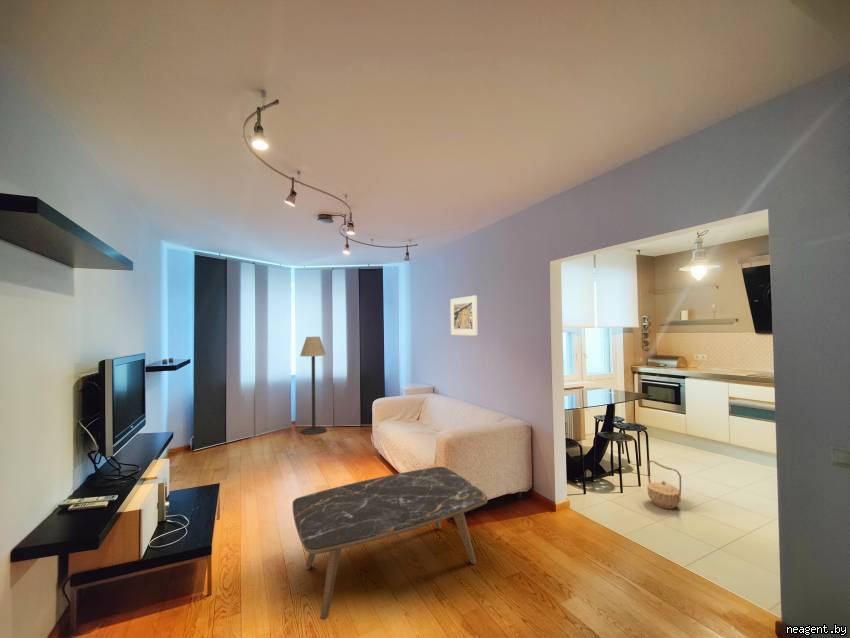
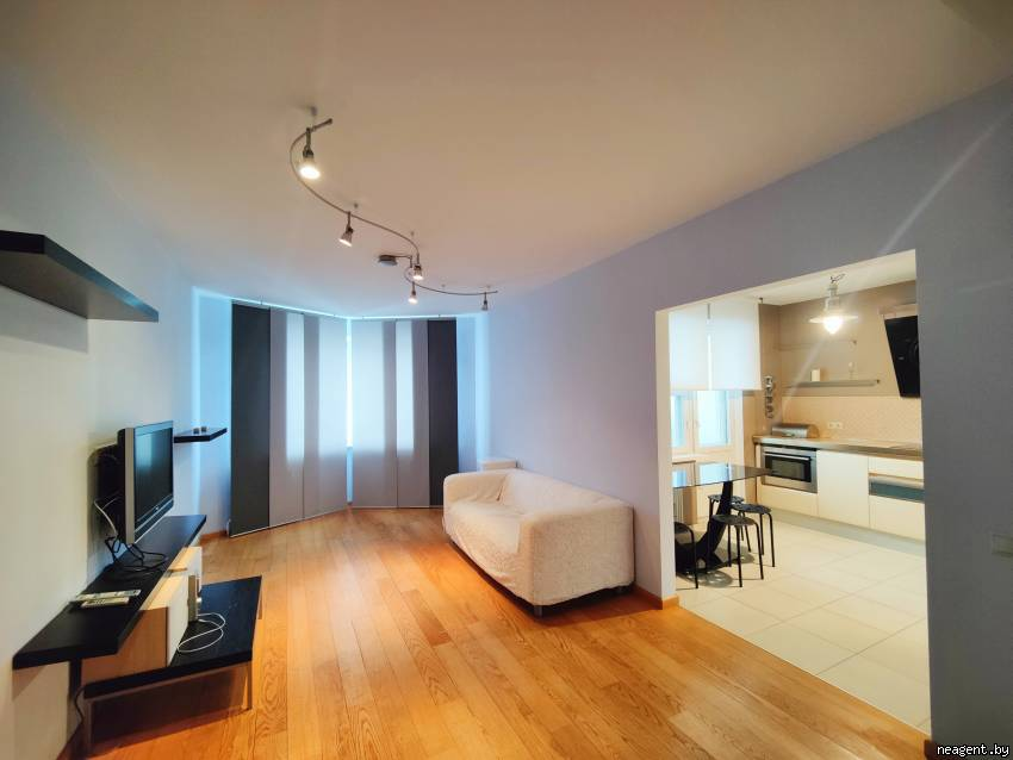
- floor lamp (313, 383)
- basket (663, 484)
- coffee table (391, 531)
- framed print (463, 316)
